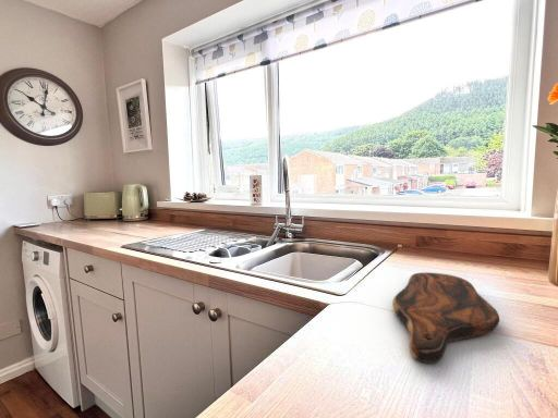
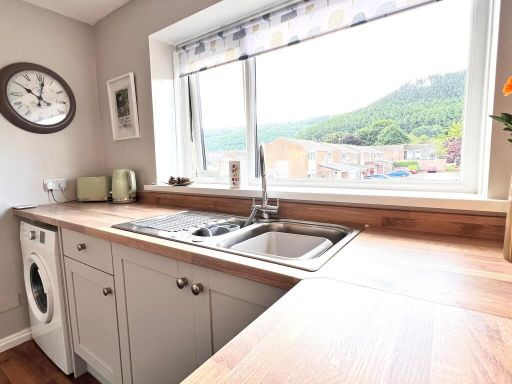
- cutting board (441, 307)
